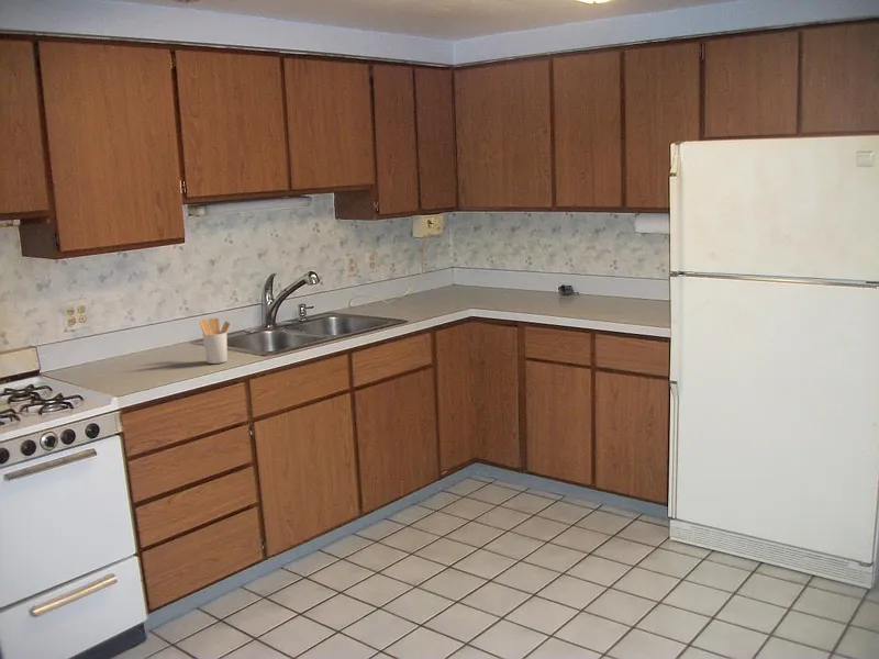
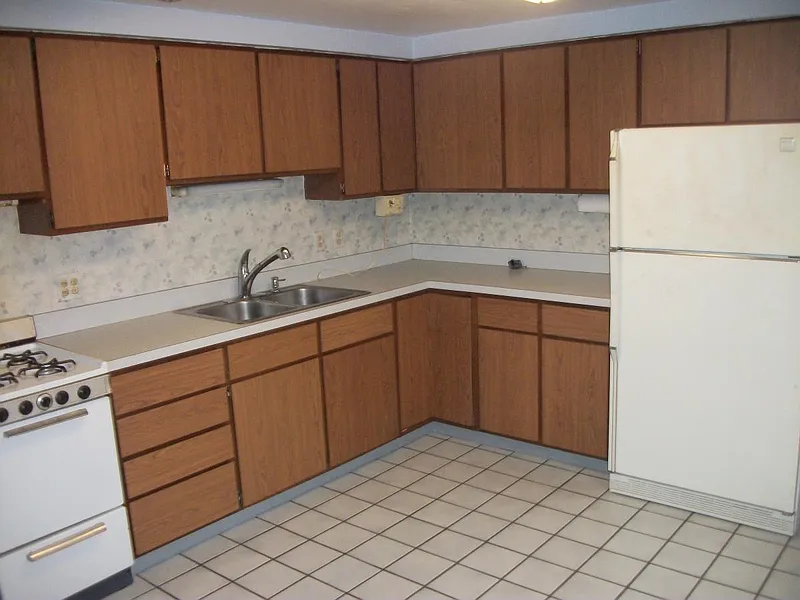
- utensil holder (213, 339)
